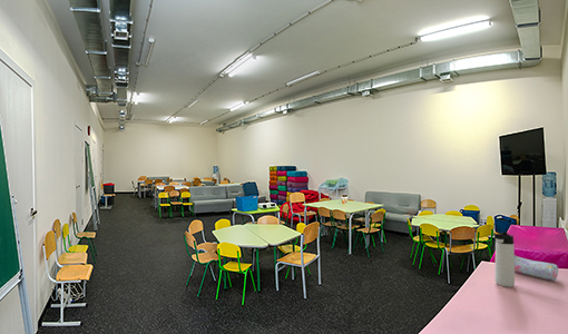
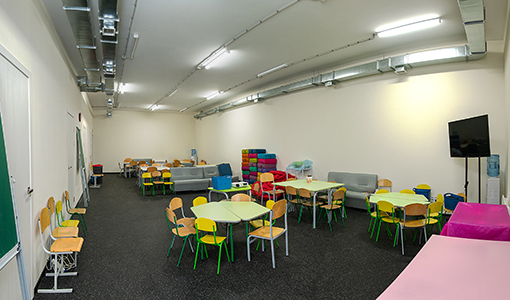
- pencil case (532, 267)
- thermos bottle (502, 258)
